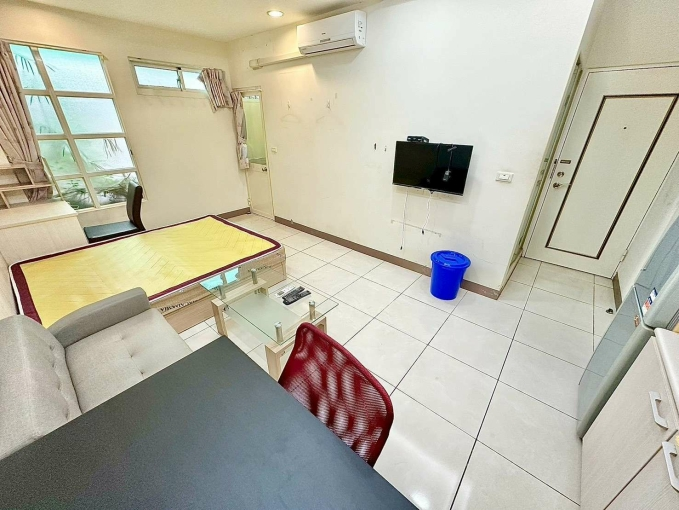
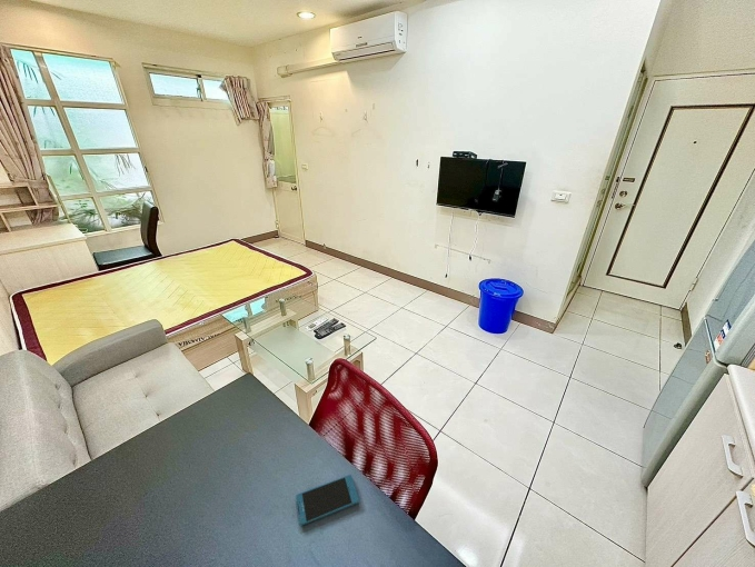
+ smartphone (327, 498)
